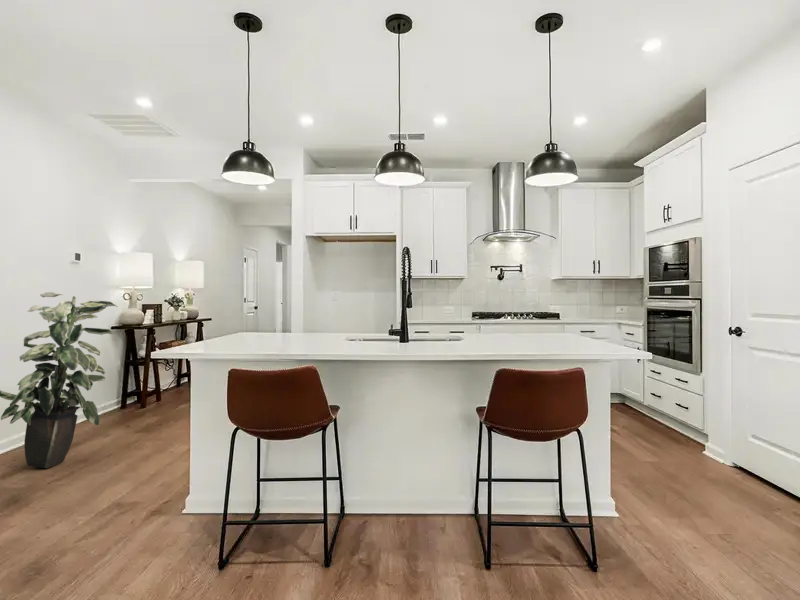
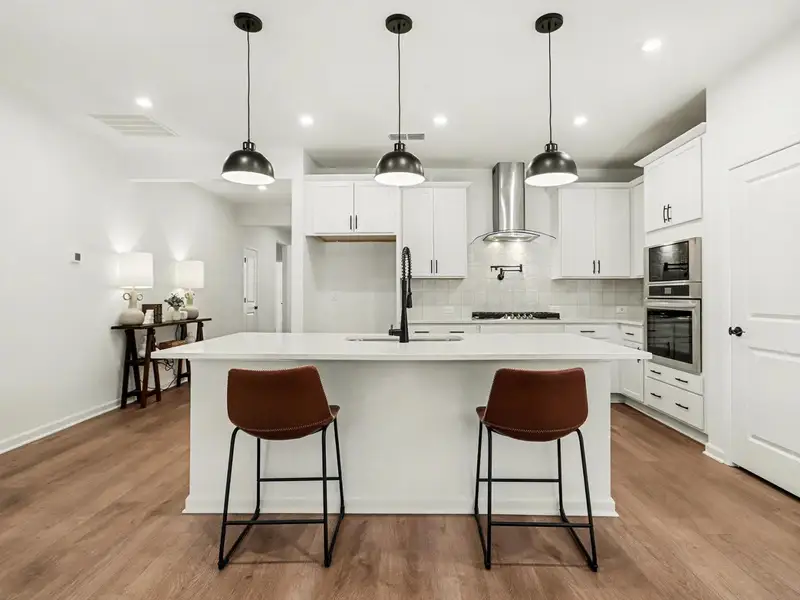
- indoor plant (59, 377)
